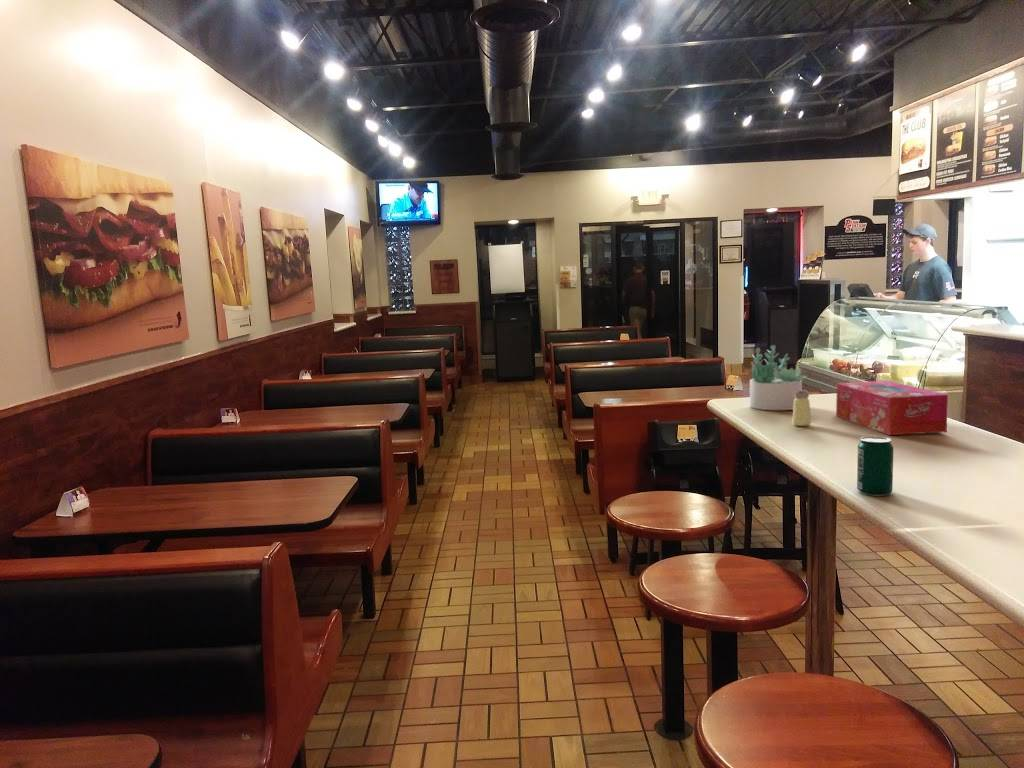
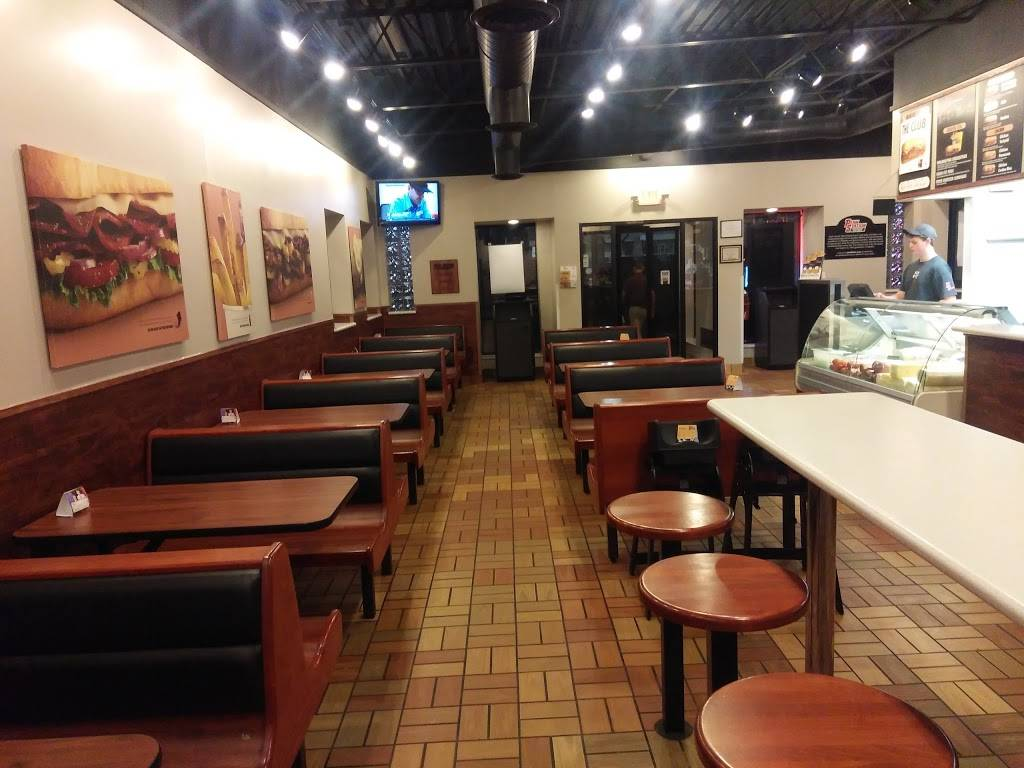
- beverage can (875, 465)
- saltshaker (801, 407)
- tissue box (887, 406)
- succulent plant (776, 375)
